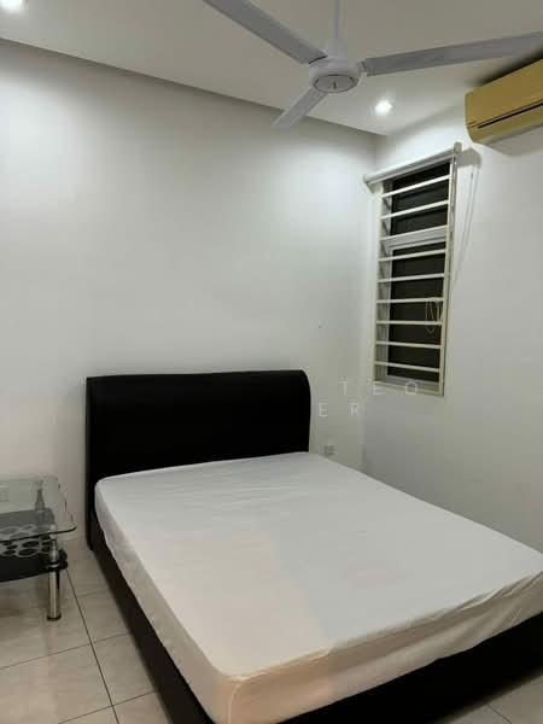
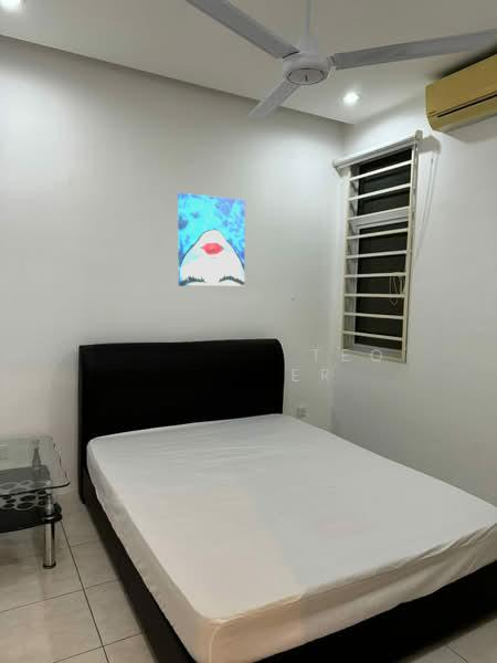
+ wall art (212, 241)
